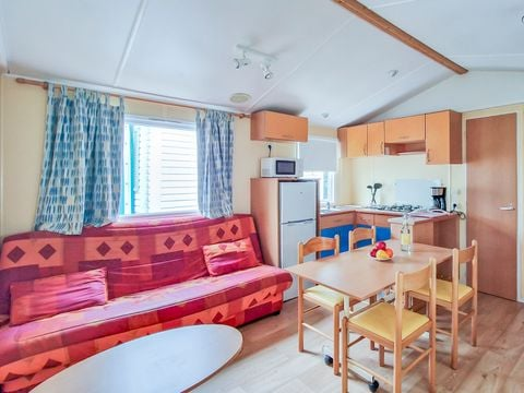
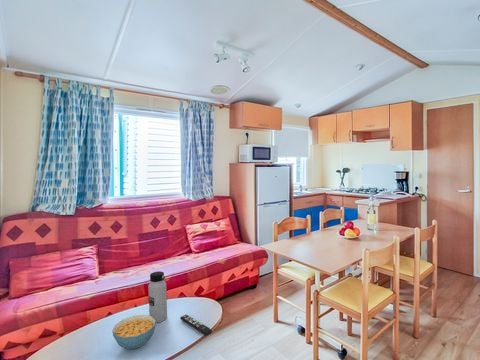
+ water bottle (157, 295)
+ remote control (195, 324)
+ cereal bowl (135, 335)
